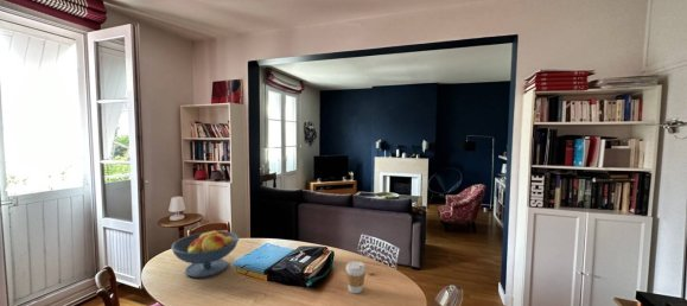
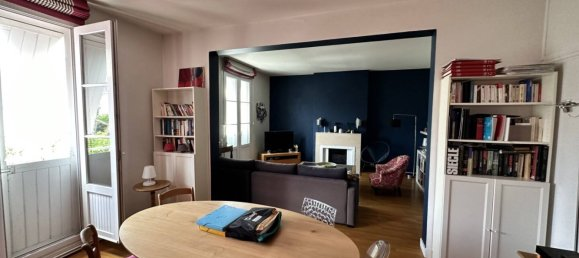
- coffee cup (355, 276)
- fruit bowl (206, 249)
